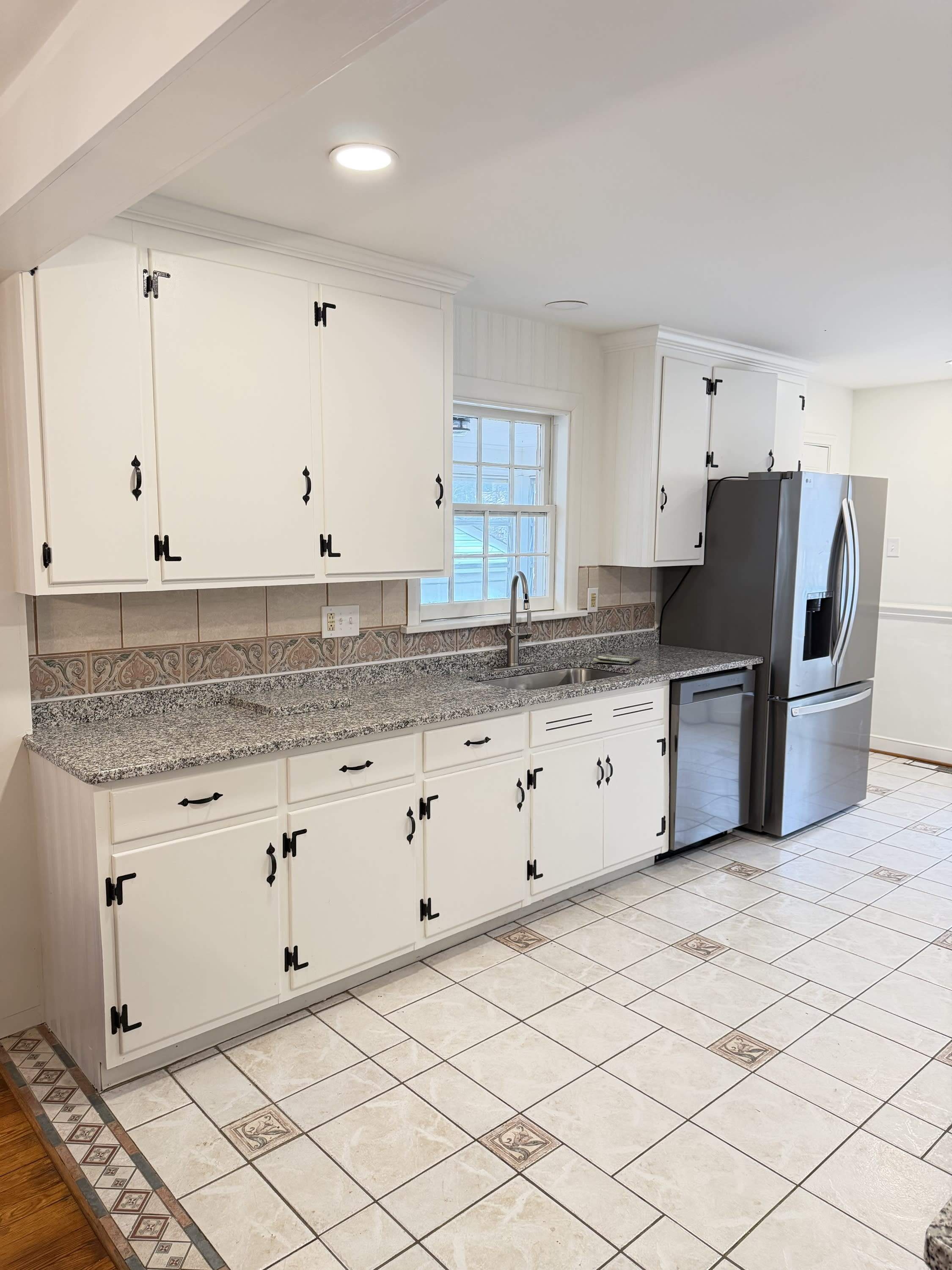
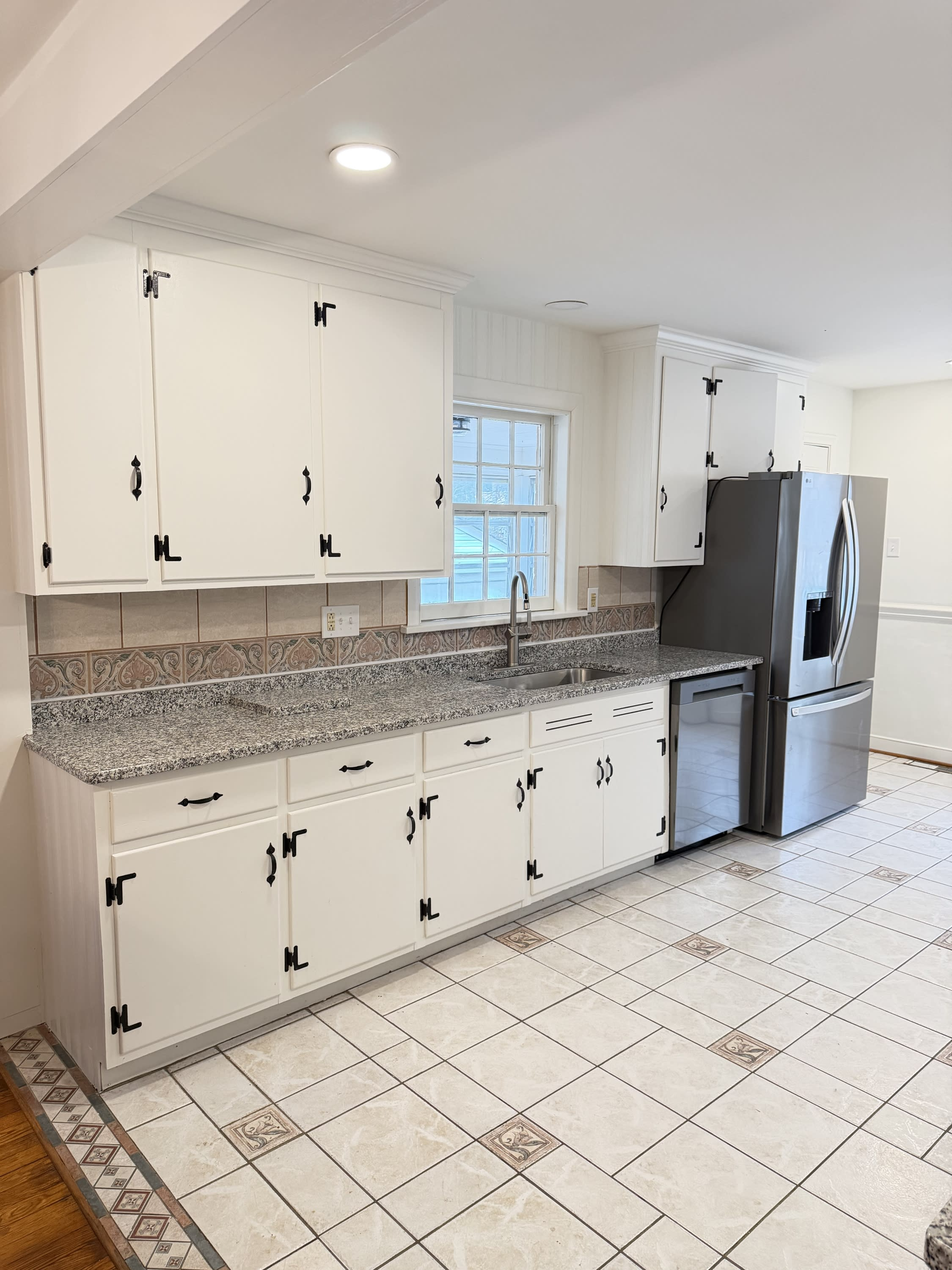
- dish towel (616, 658)
